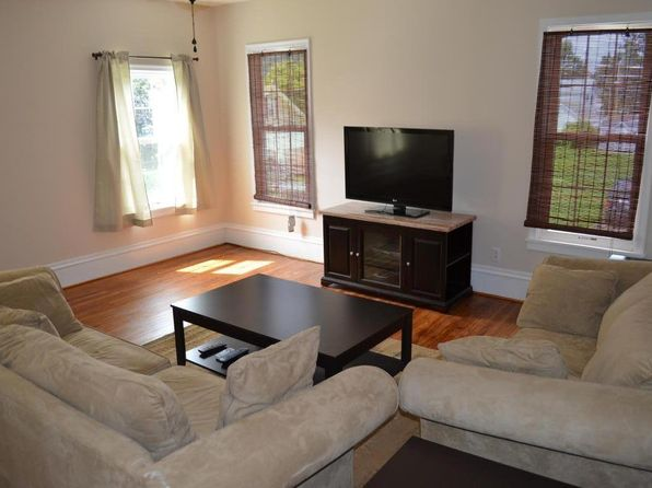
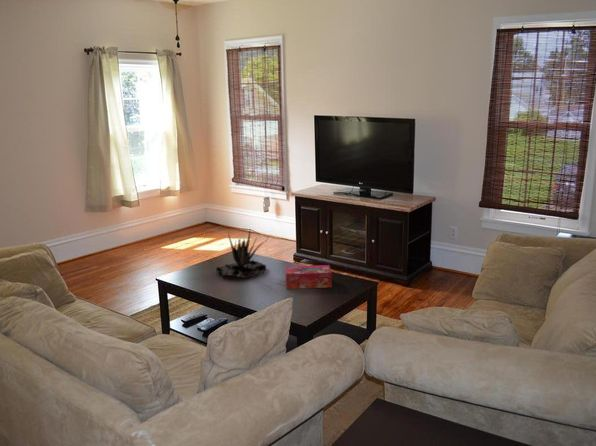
+ plant (240, 249)
+ tissue box (308, 276)
